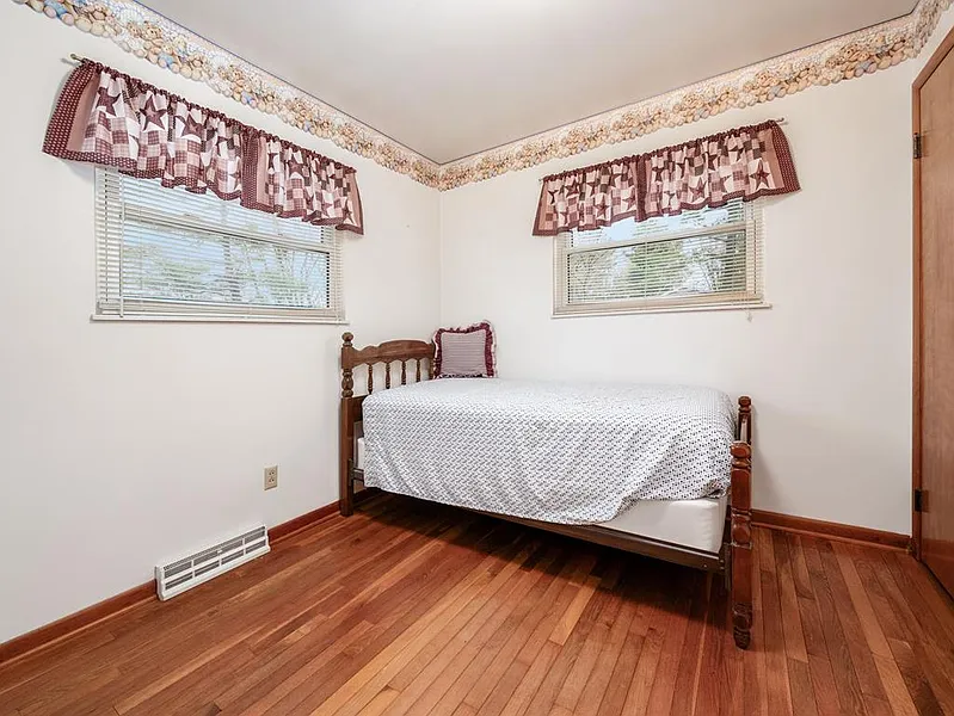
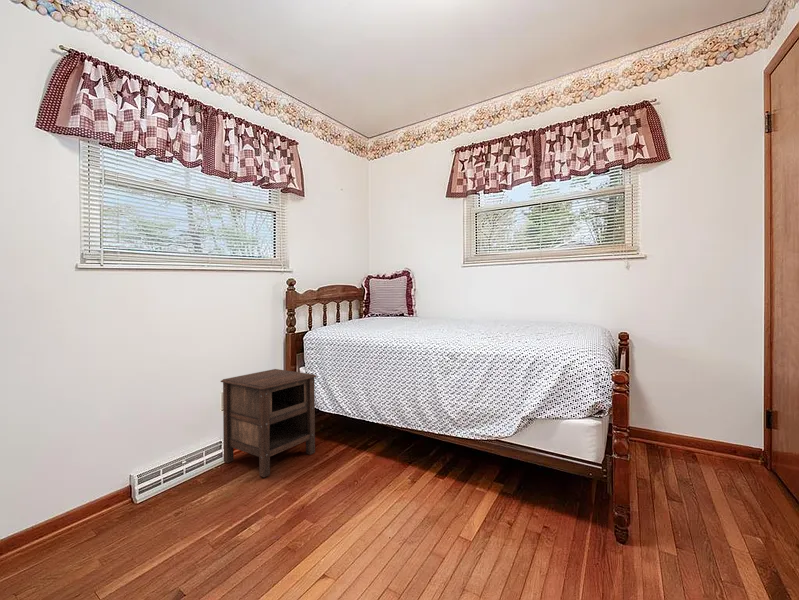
+ nightstand (270, 416)
